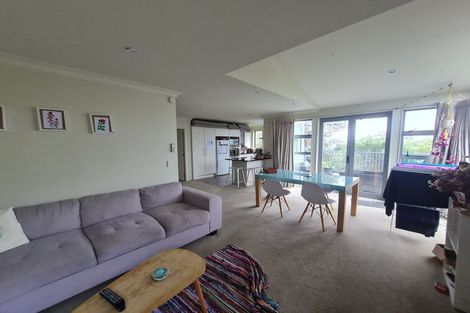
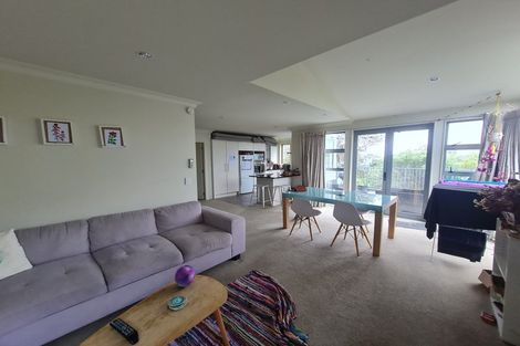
+ decorative orb (185, 275)
